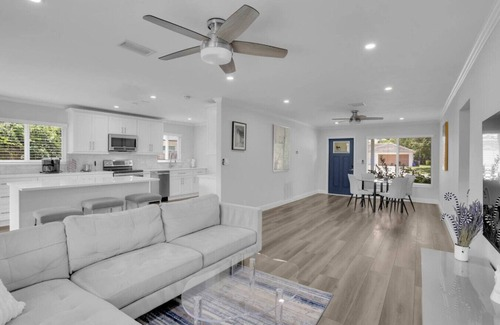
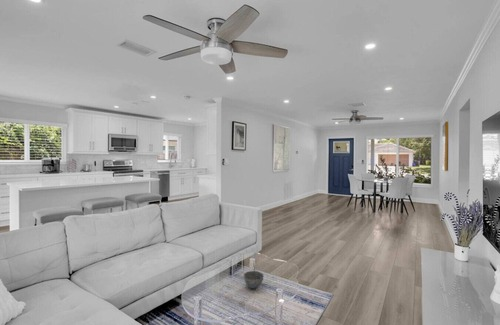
+ bowl (253, 281)
